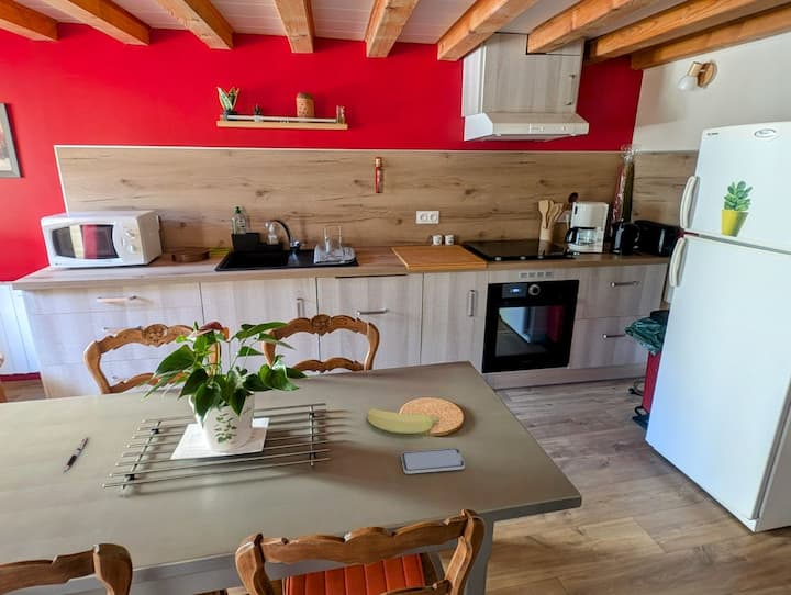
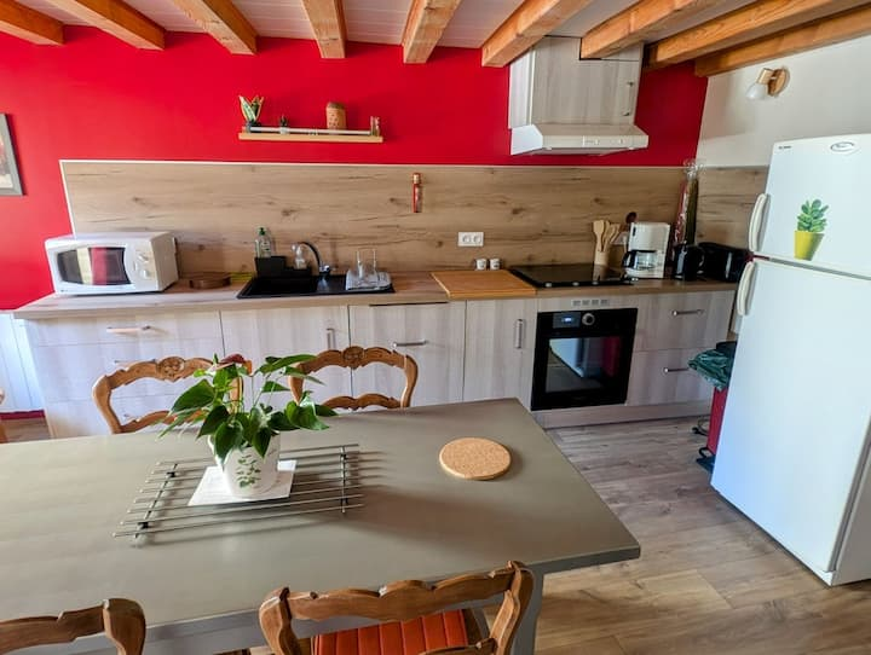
- pen (76, 452)
- smartphone (432, 460)
- banana (404, 416)
